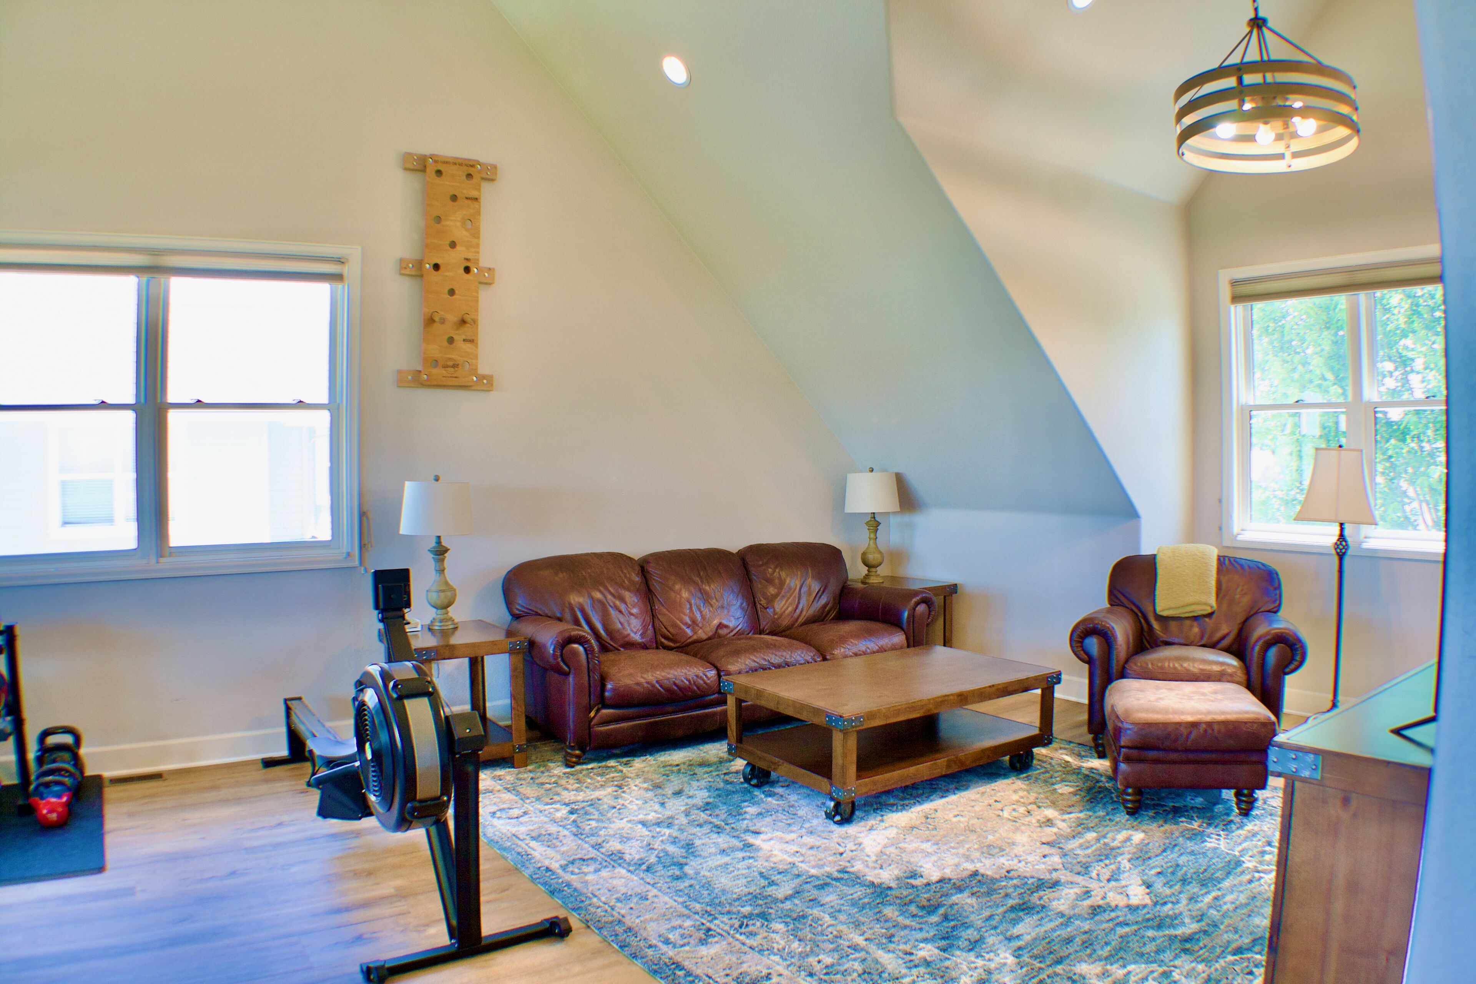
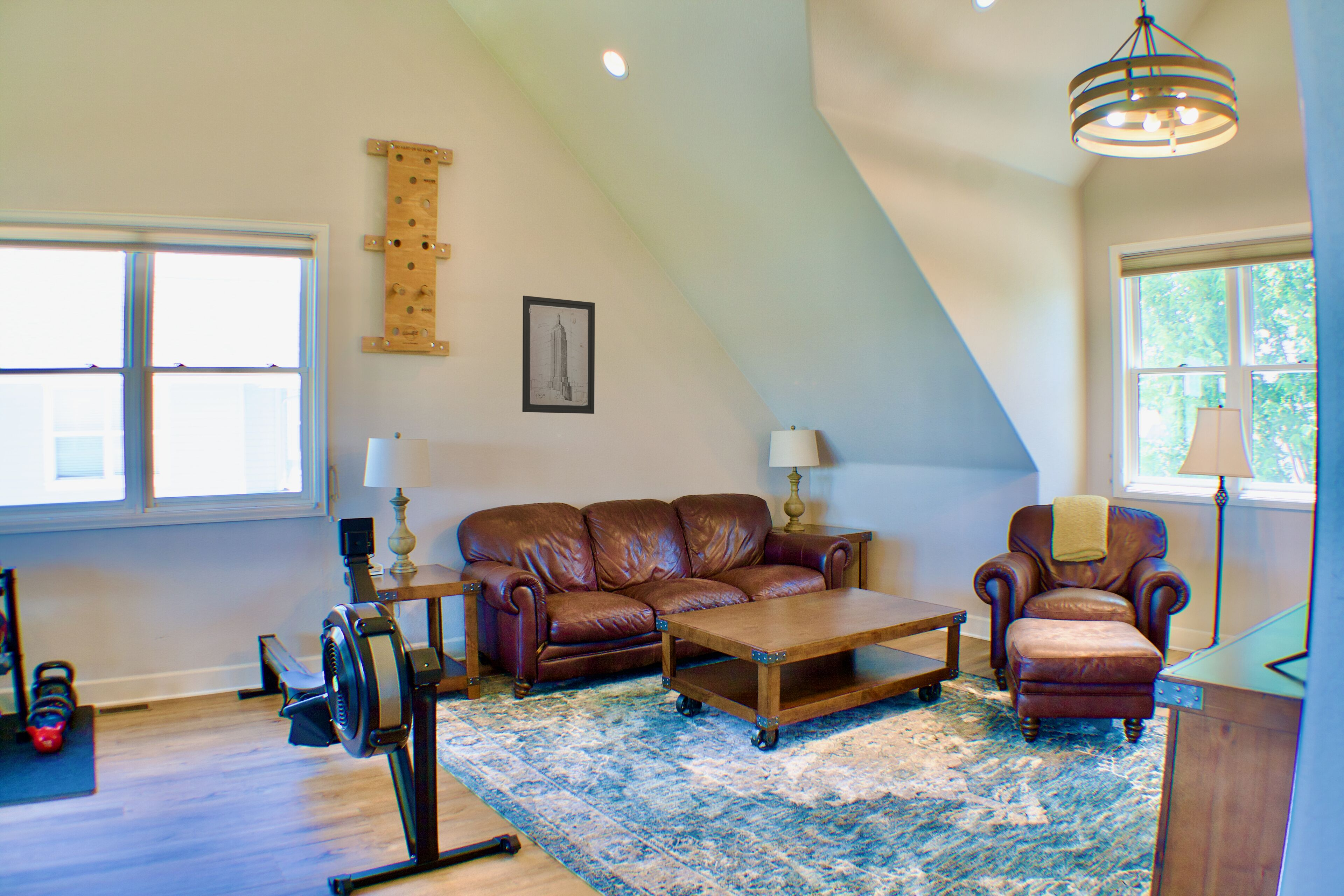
+ wall art (559, 356)
